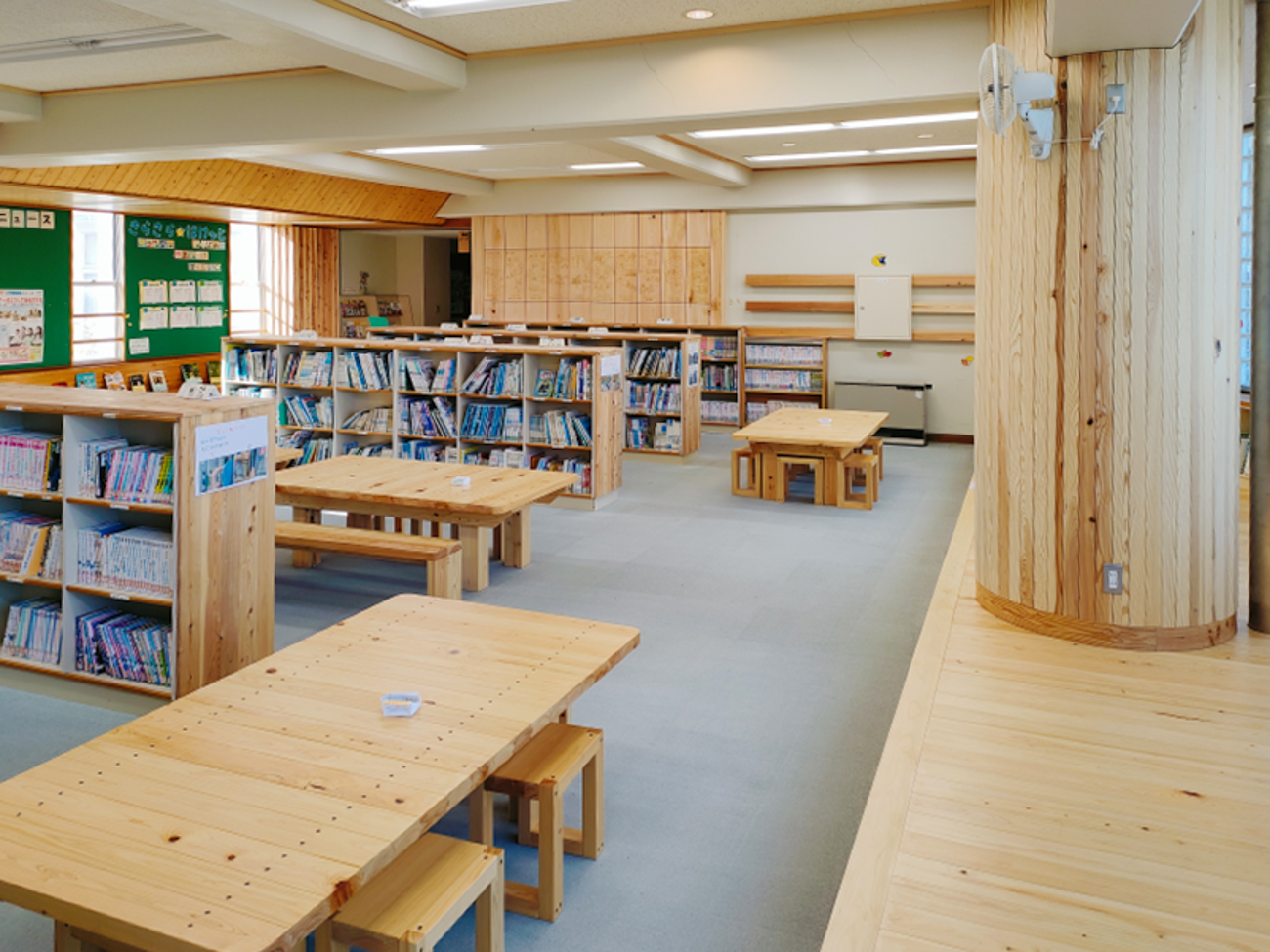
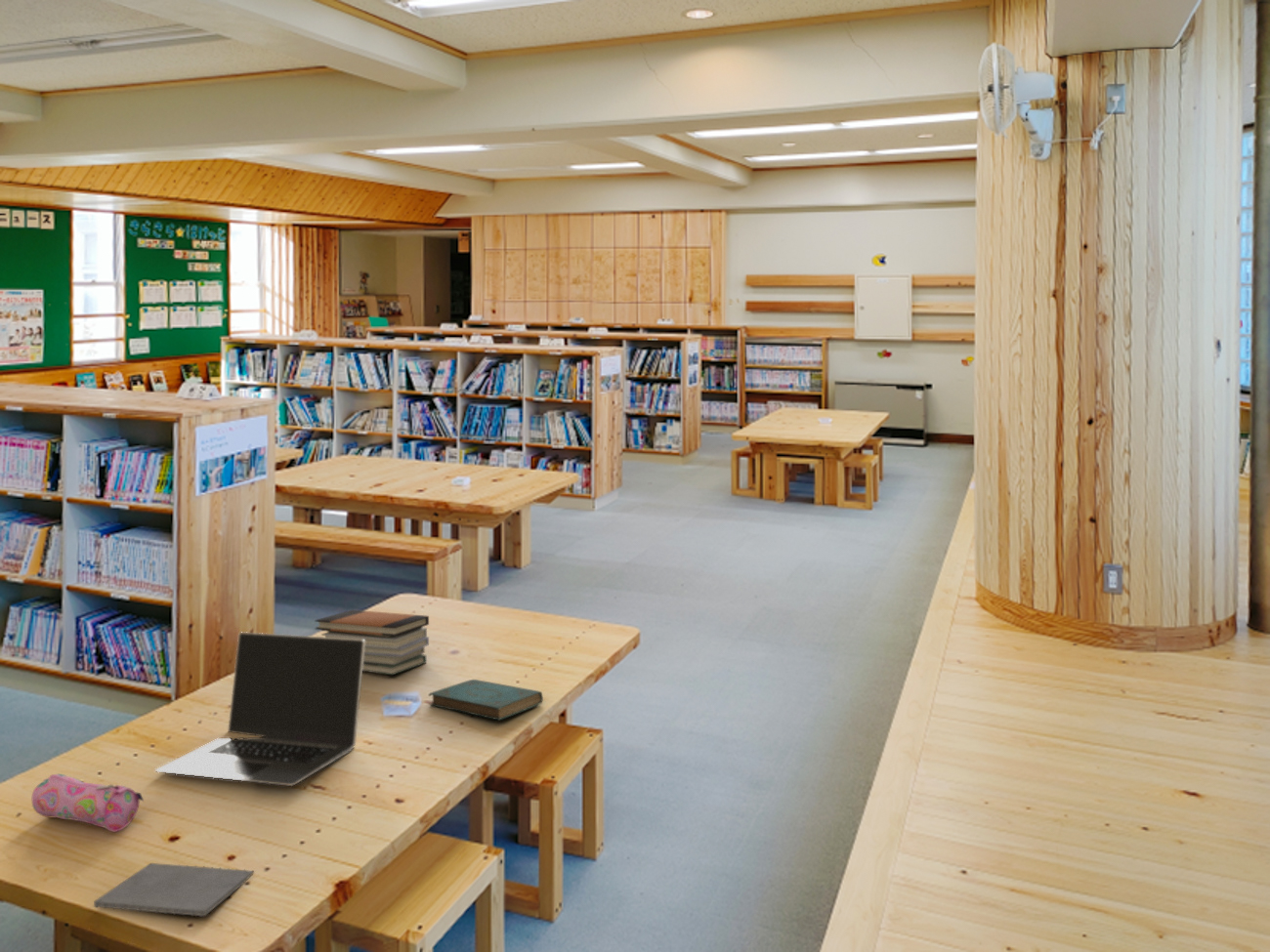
+ pencil case (86, 801)
+ book stack (374, 641)
+ laptop (264, 703)
+ book (486, 697)
+ notepad (176, 888)
